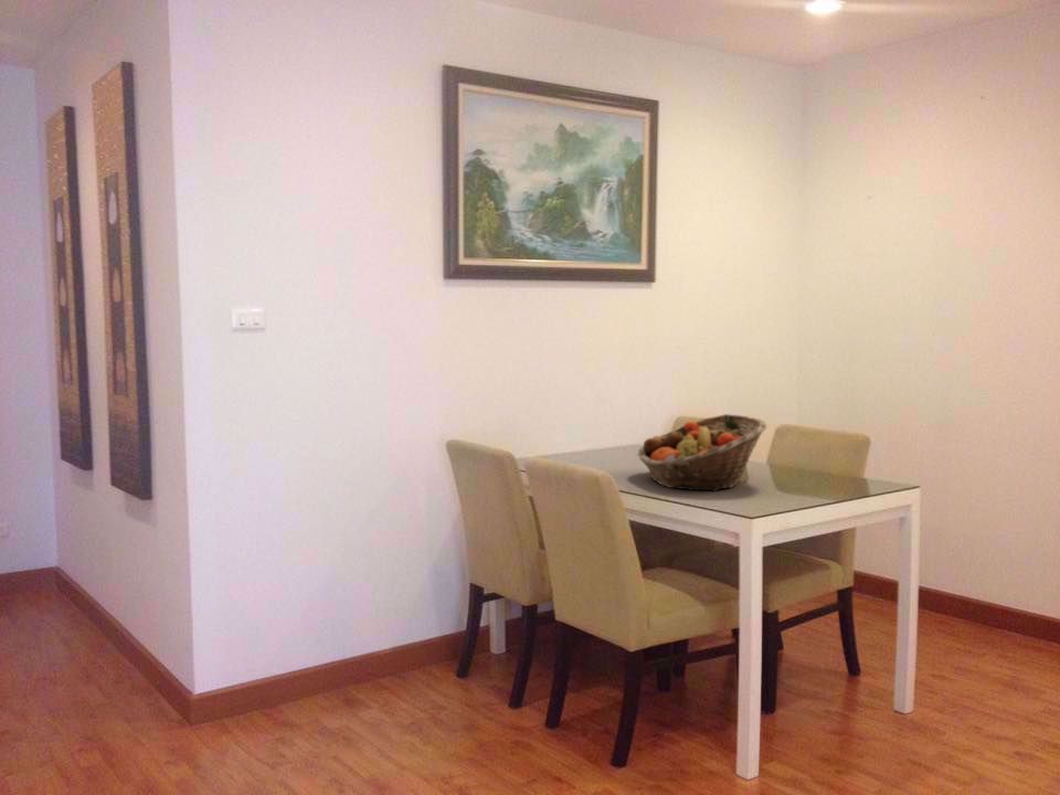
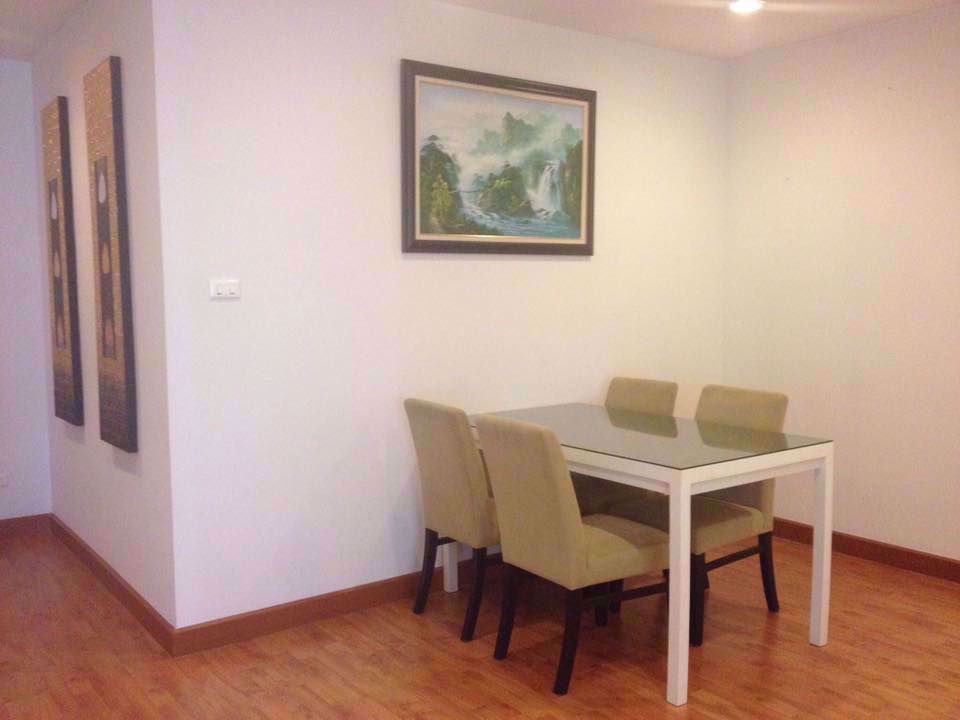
- fruit basket (700, 449)
